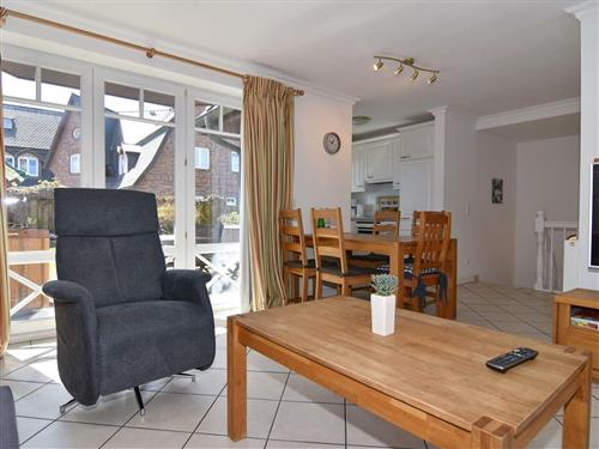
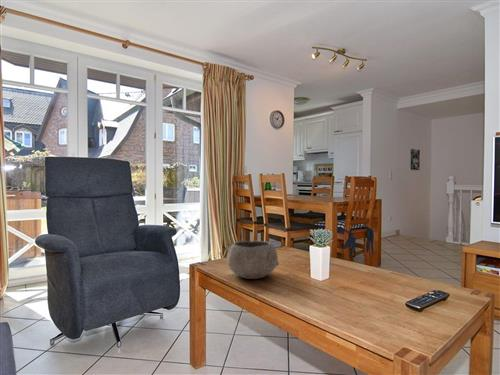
+ bowl (252, 258)
